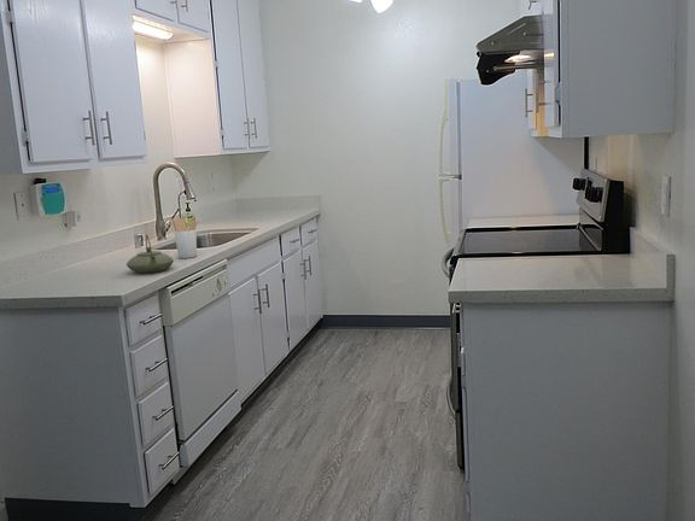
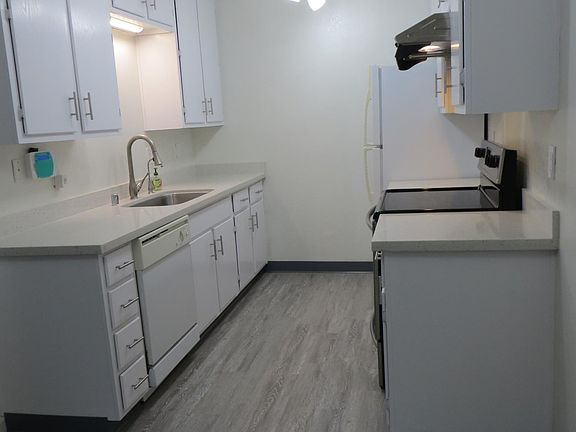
- teapot (148, 252)
- utensil holder (182, 236)
